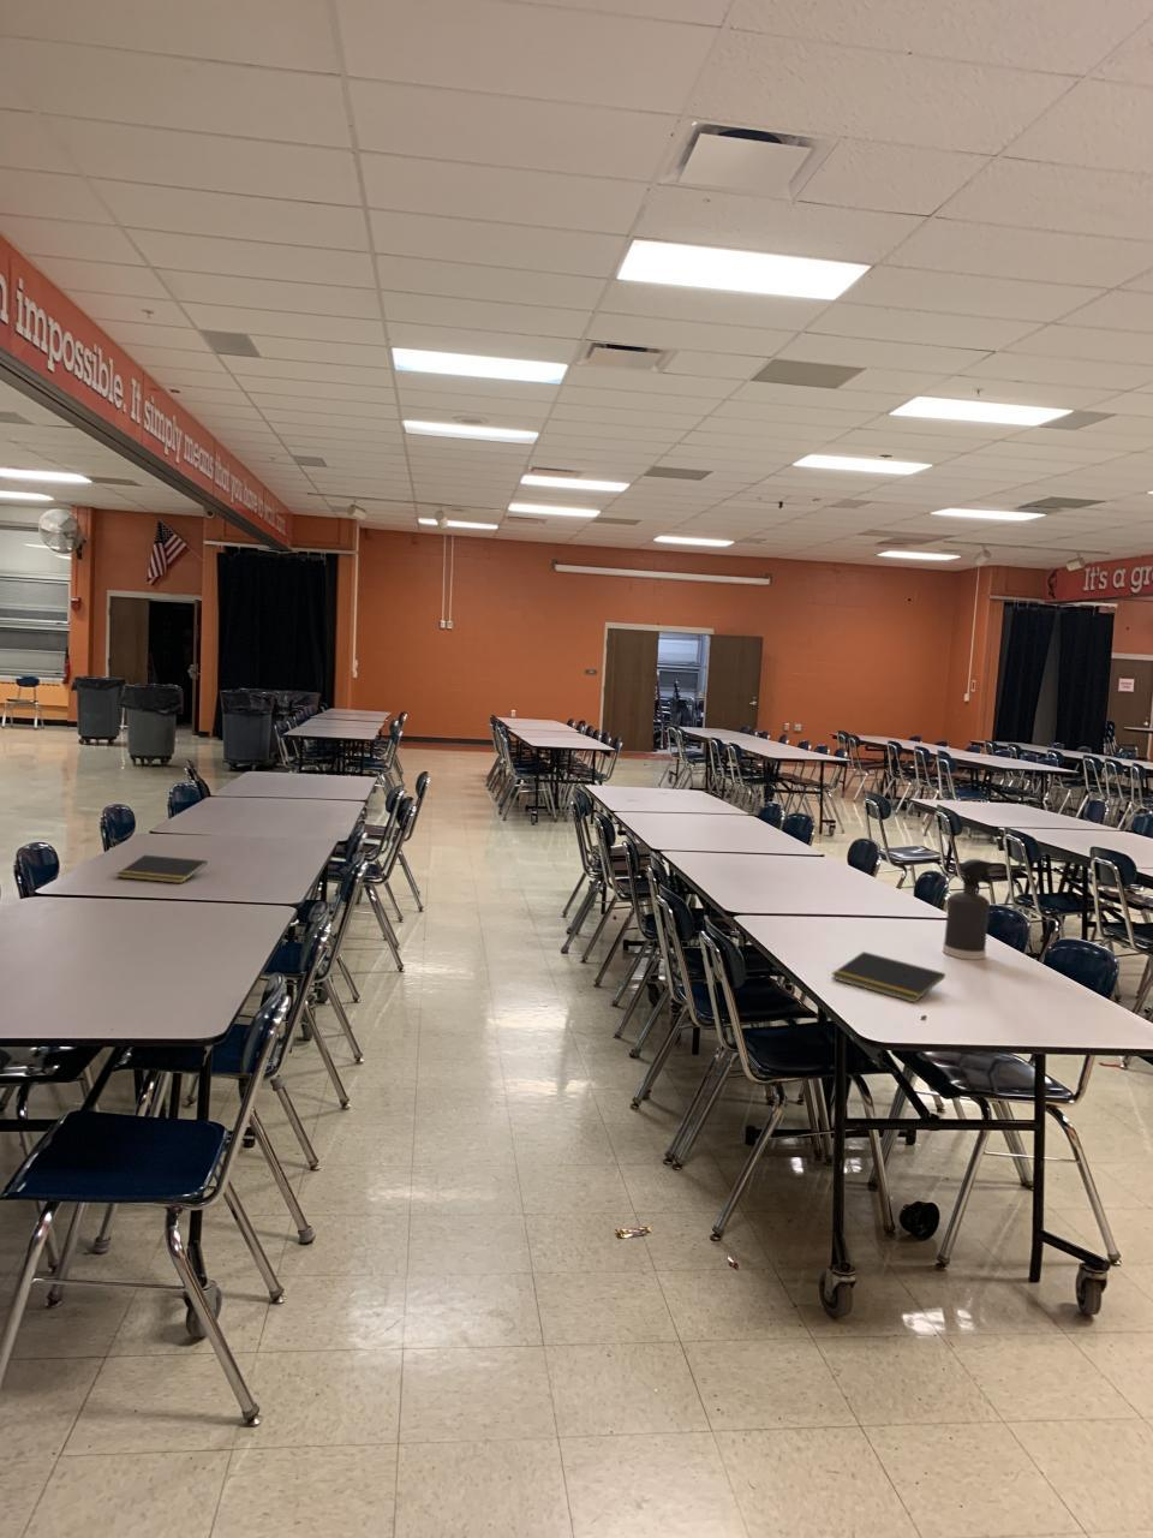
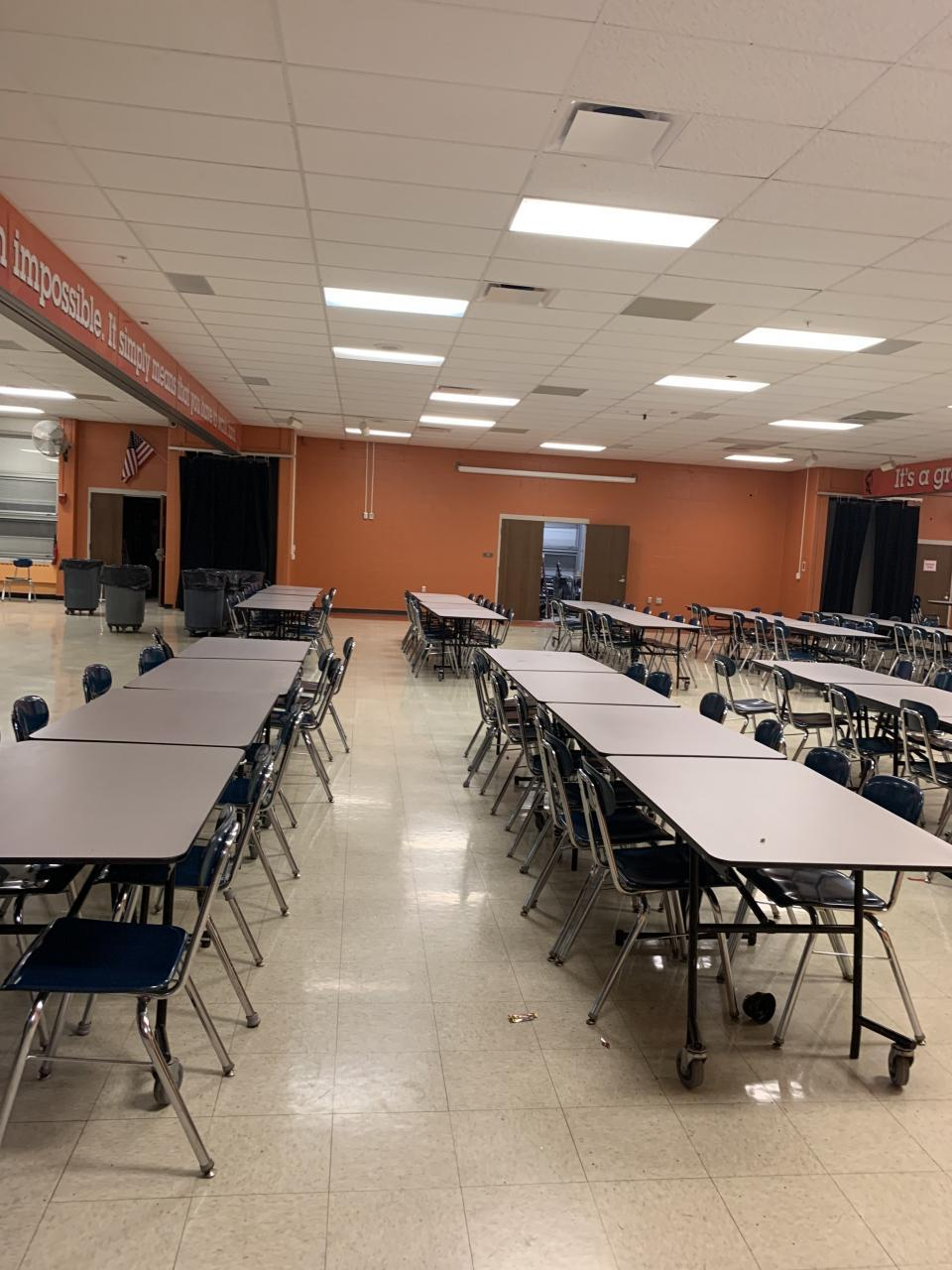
- spray bottle (970, 906)
- notepad (162, 868)
- notepad (888, 976)
